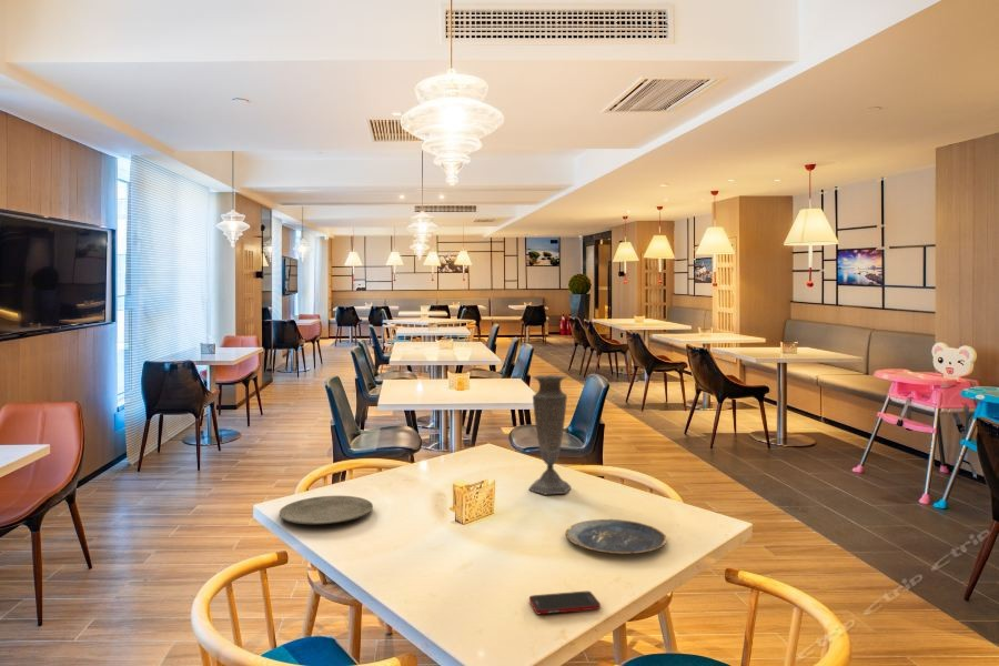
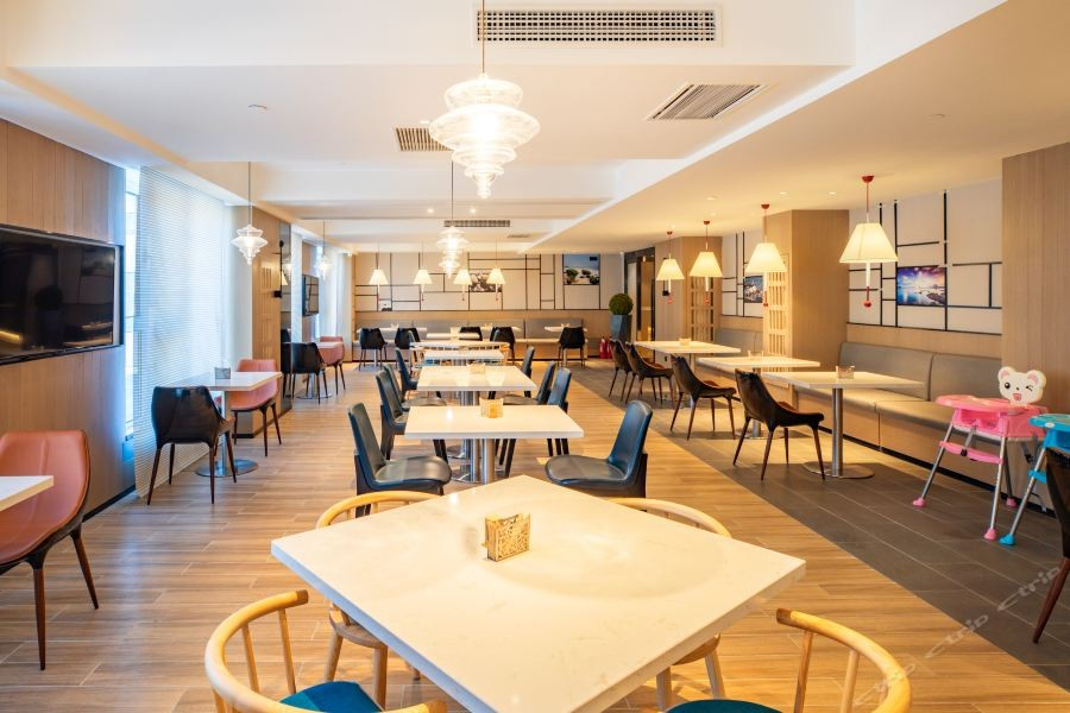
- plate (615, 536)
- plate (326, 511)
- cell phone (564, 602)
- vase (549, 432)
